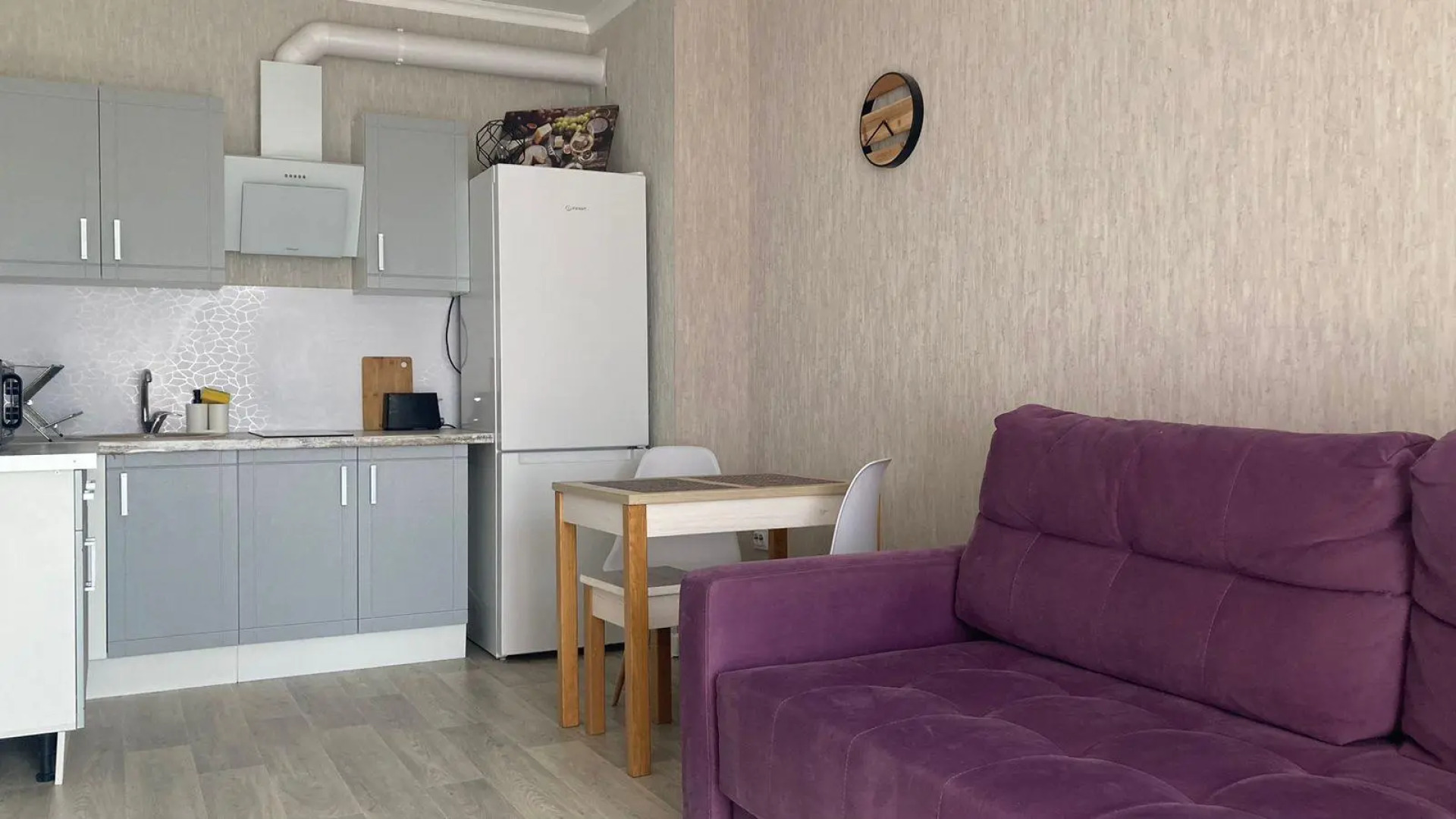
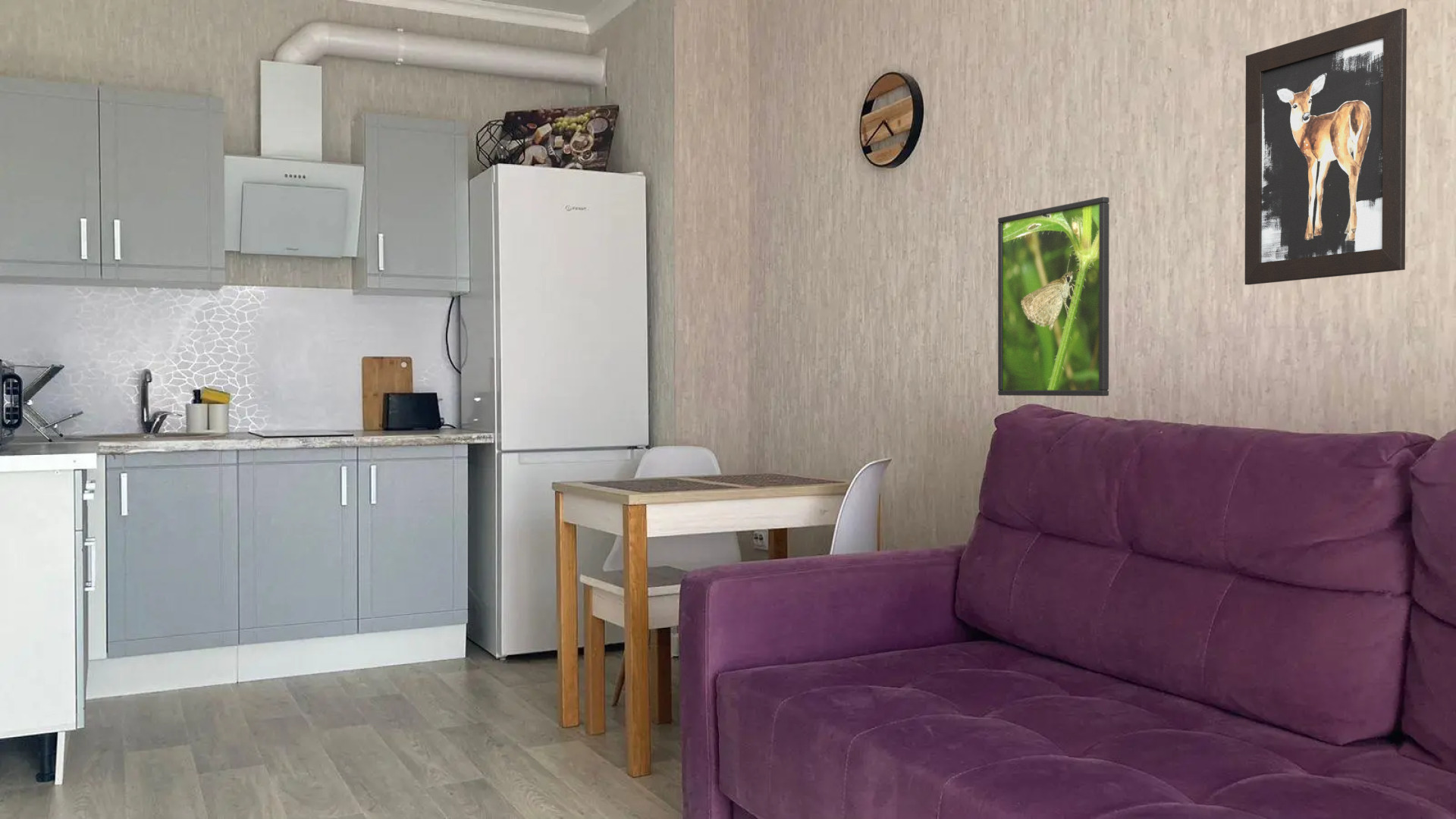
+ wall art (1320, 155)
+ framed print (1050, 302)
